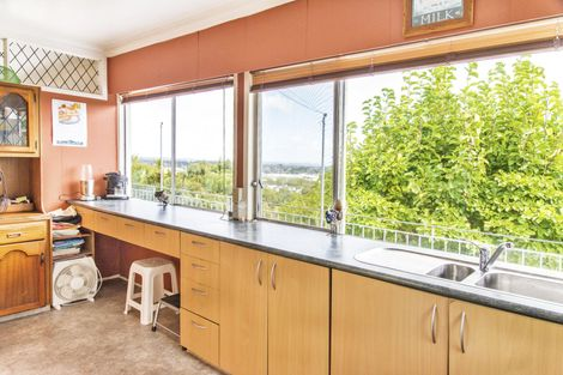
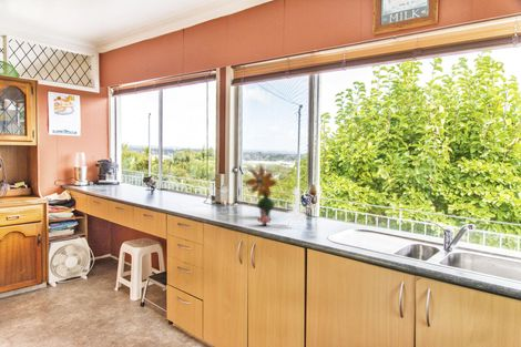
+ plant (269, 193)
